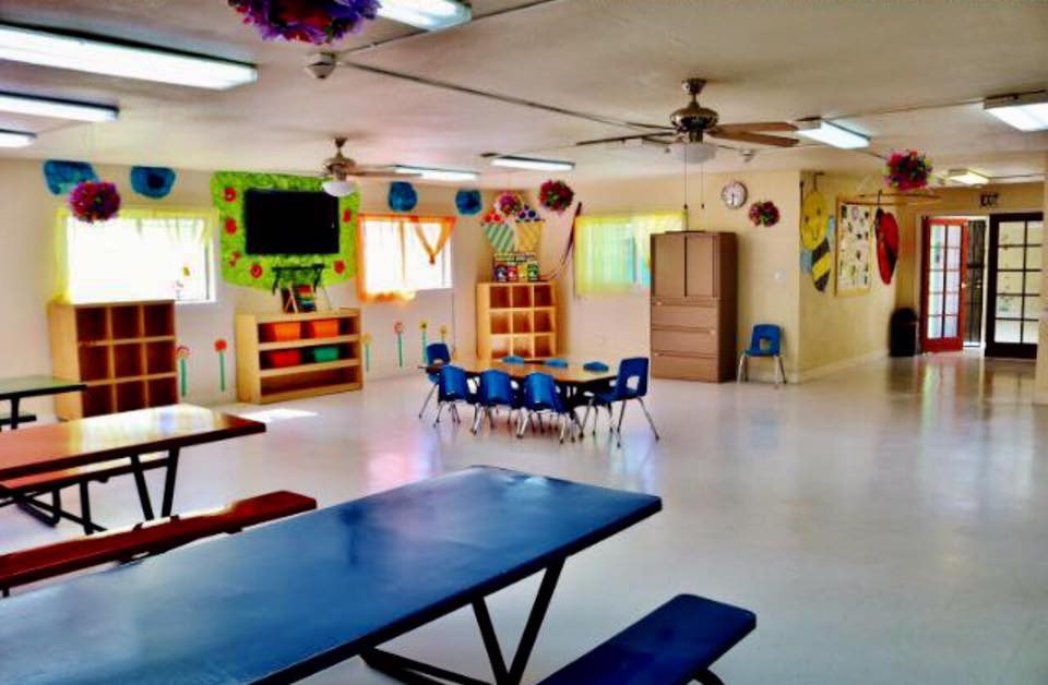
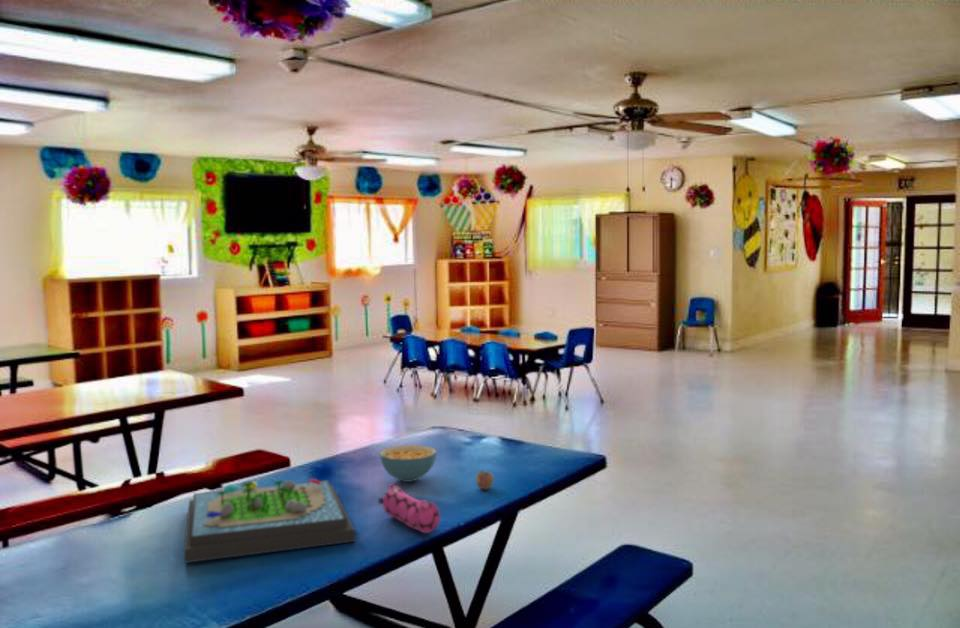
+ cereal bowl (408, 465)
+ board game (266, 506)
+ pencil case (410, 507)
+ apple (483, 479)
